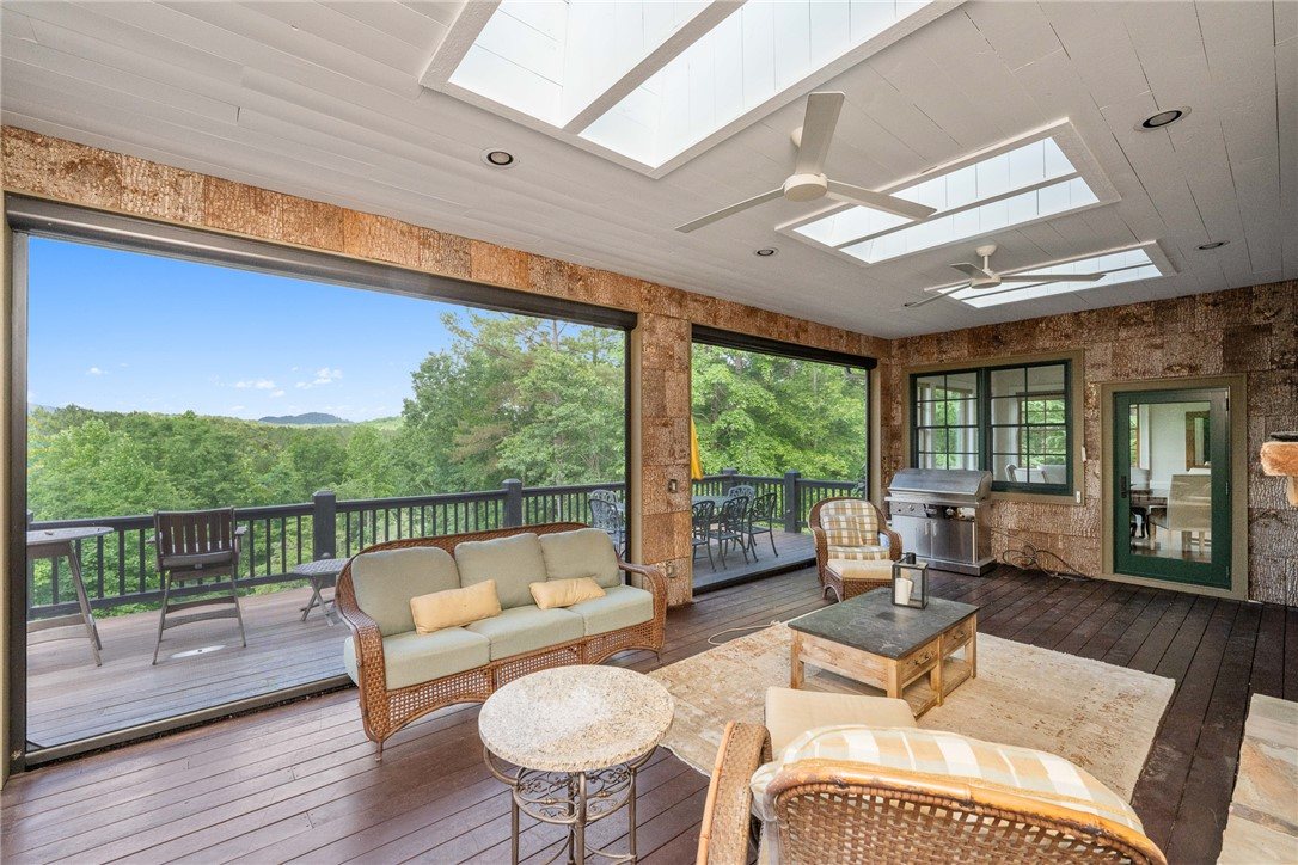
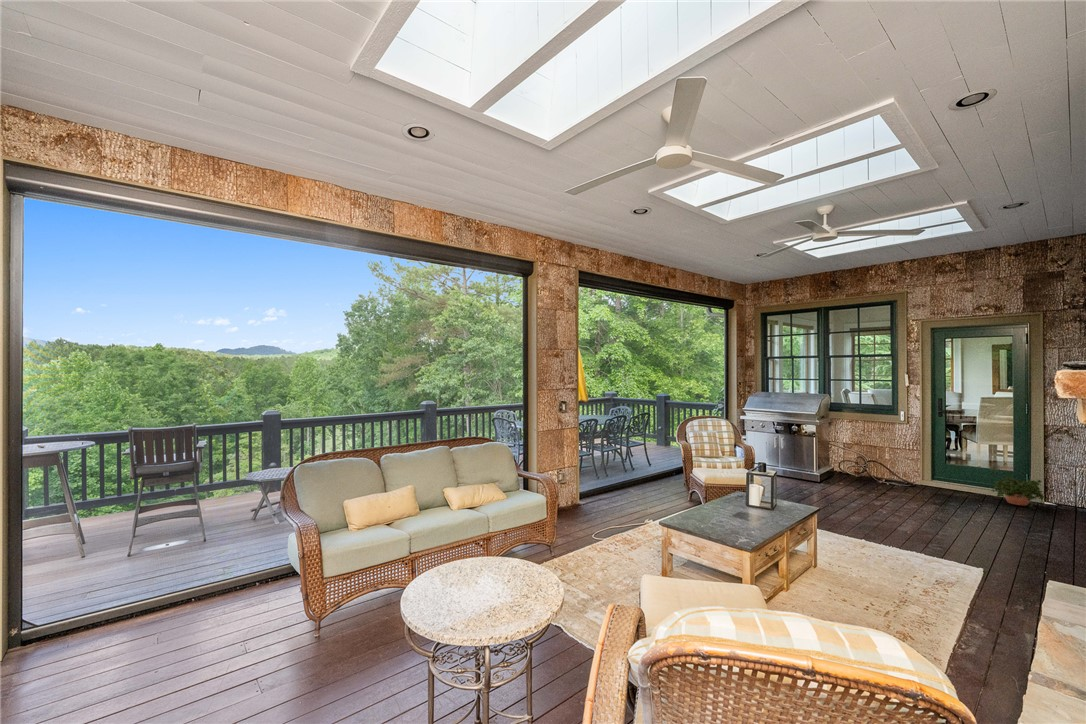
+ potted plant (1016, 490)
